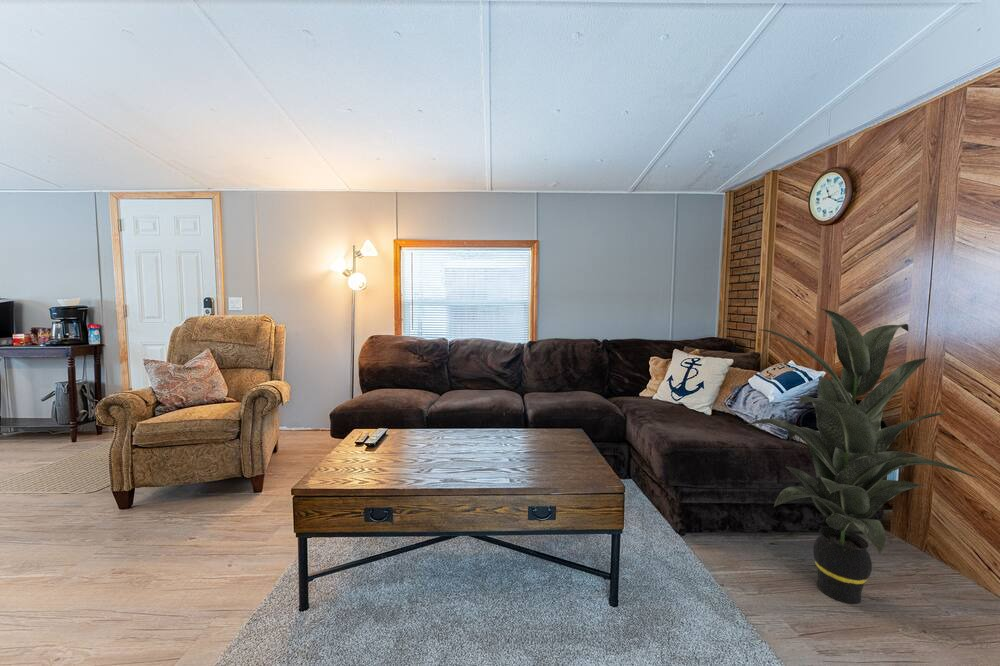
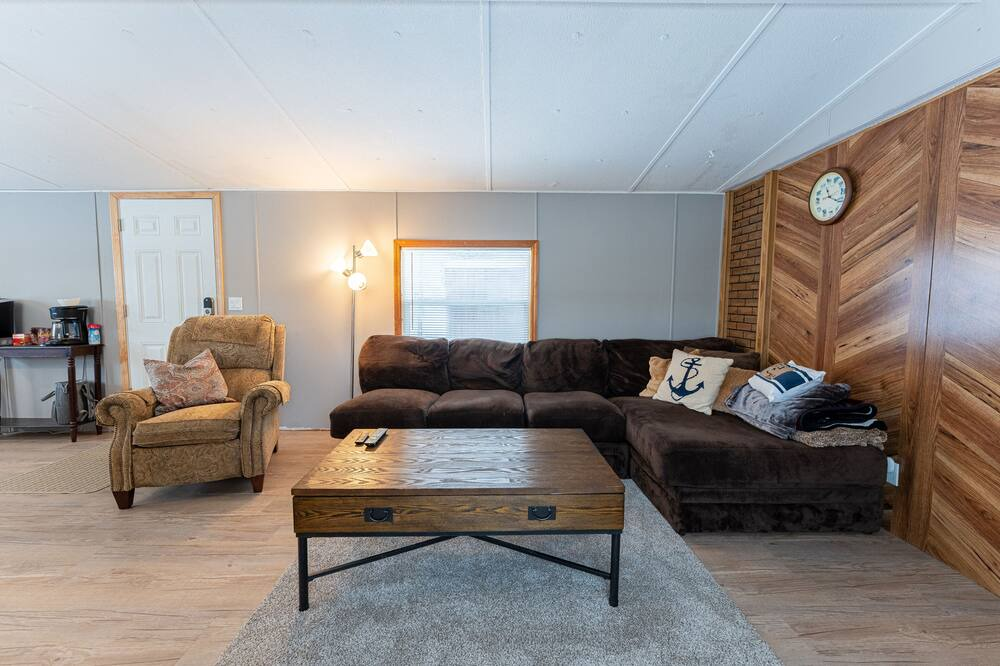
- indoor plant (834, 451)
